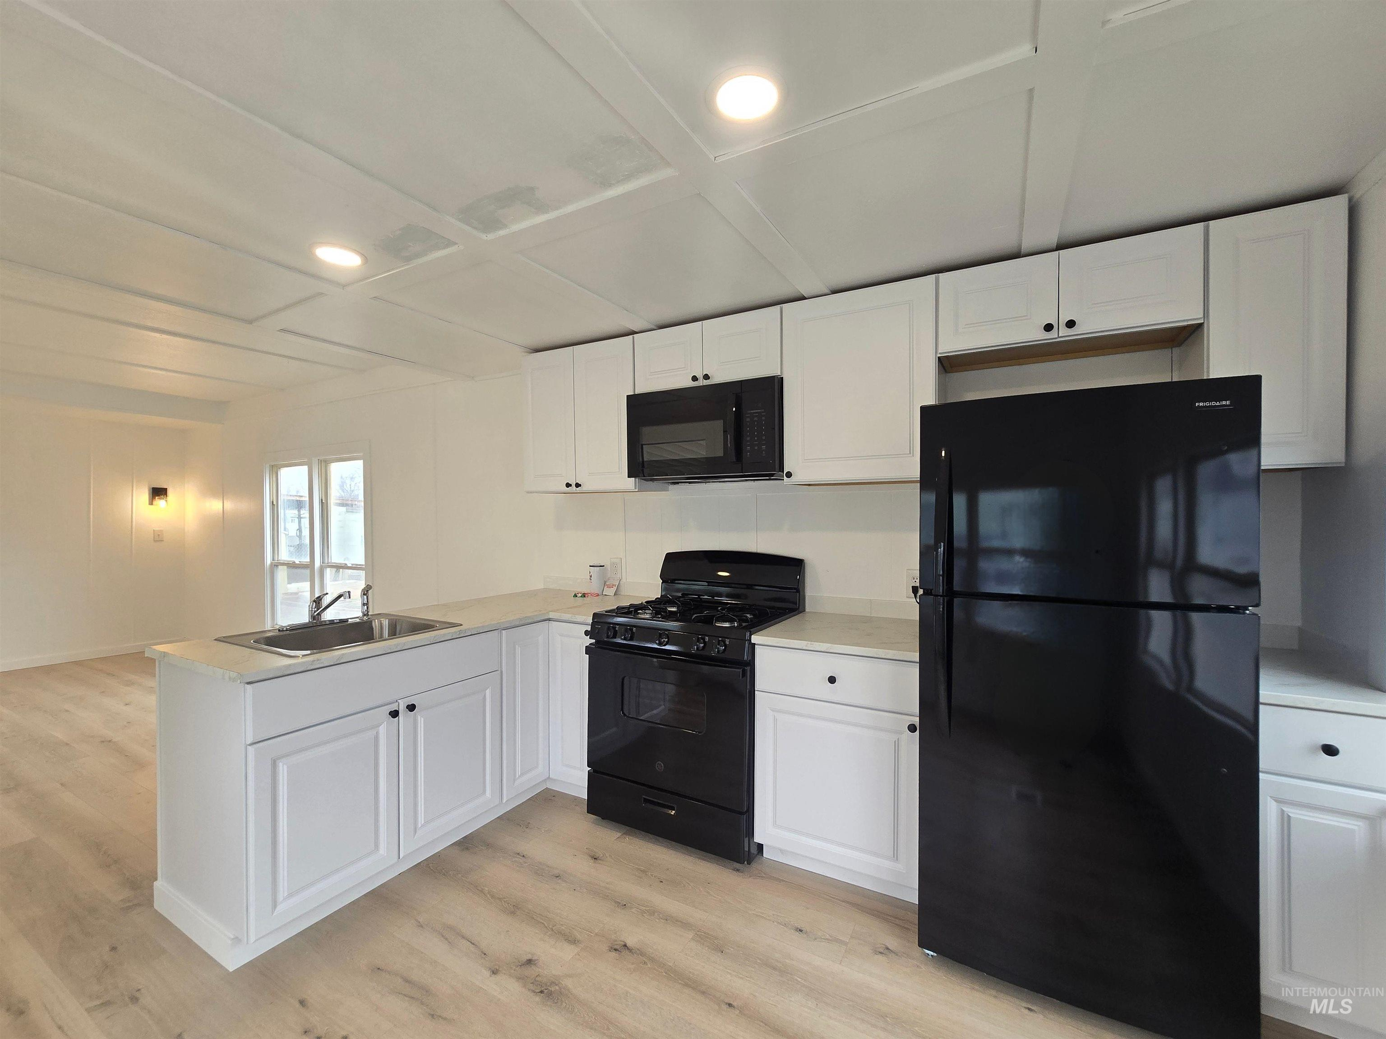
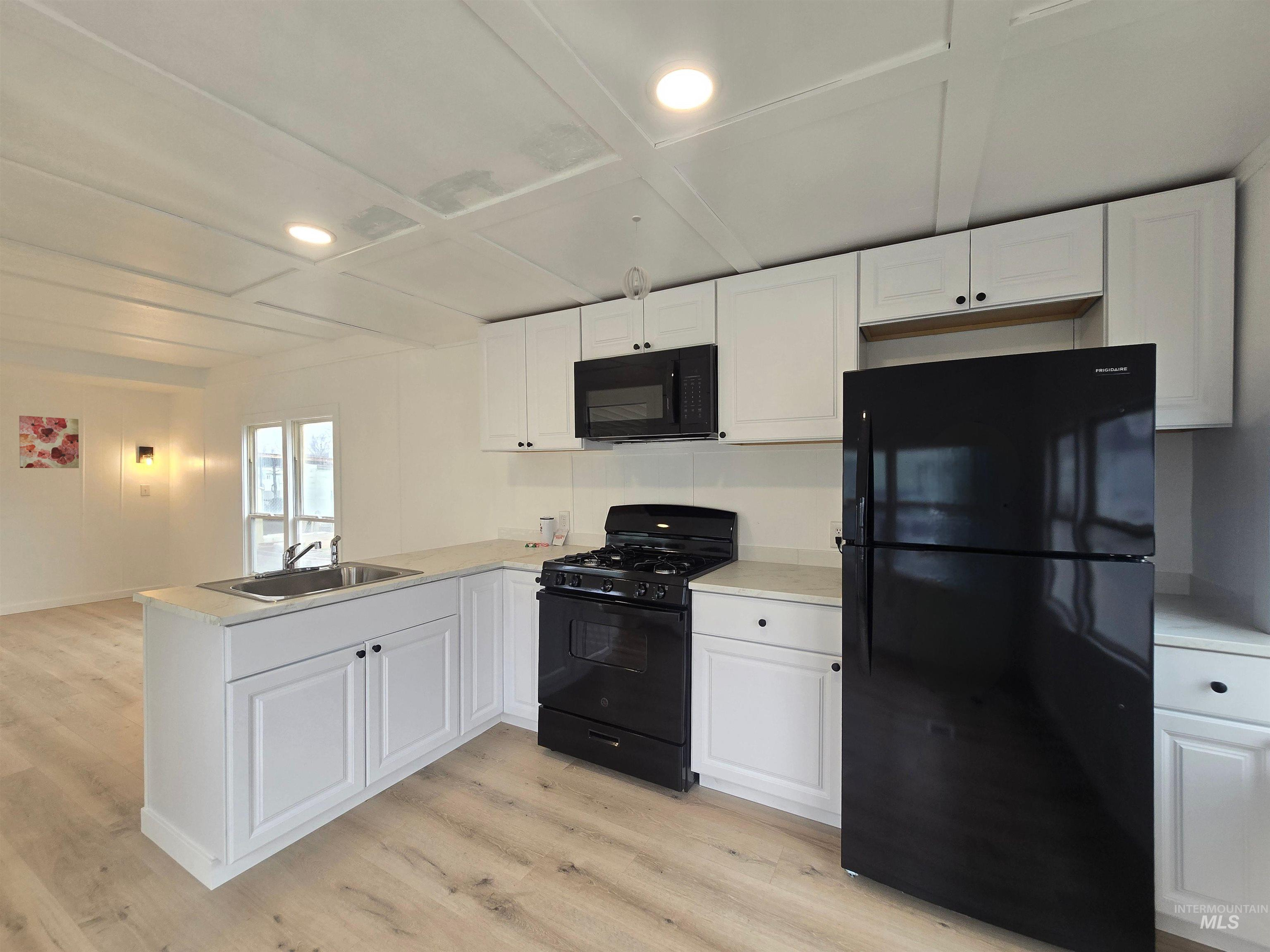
+ wall art (50, 443)
+ pendant light (636, 258)
